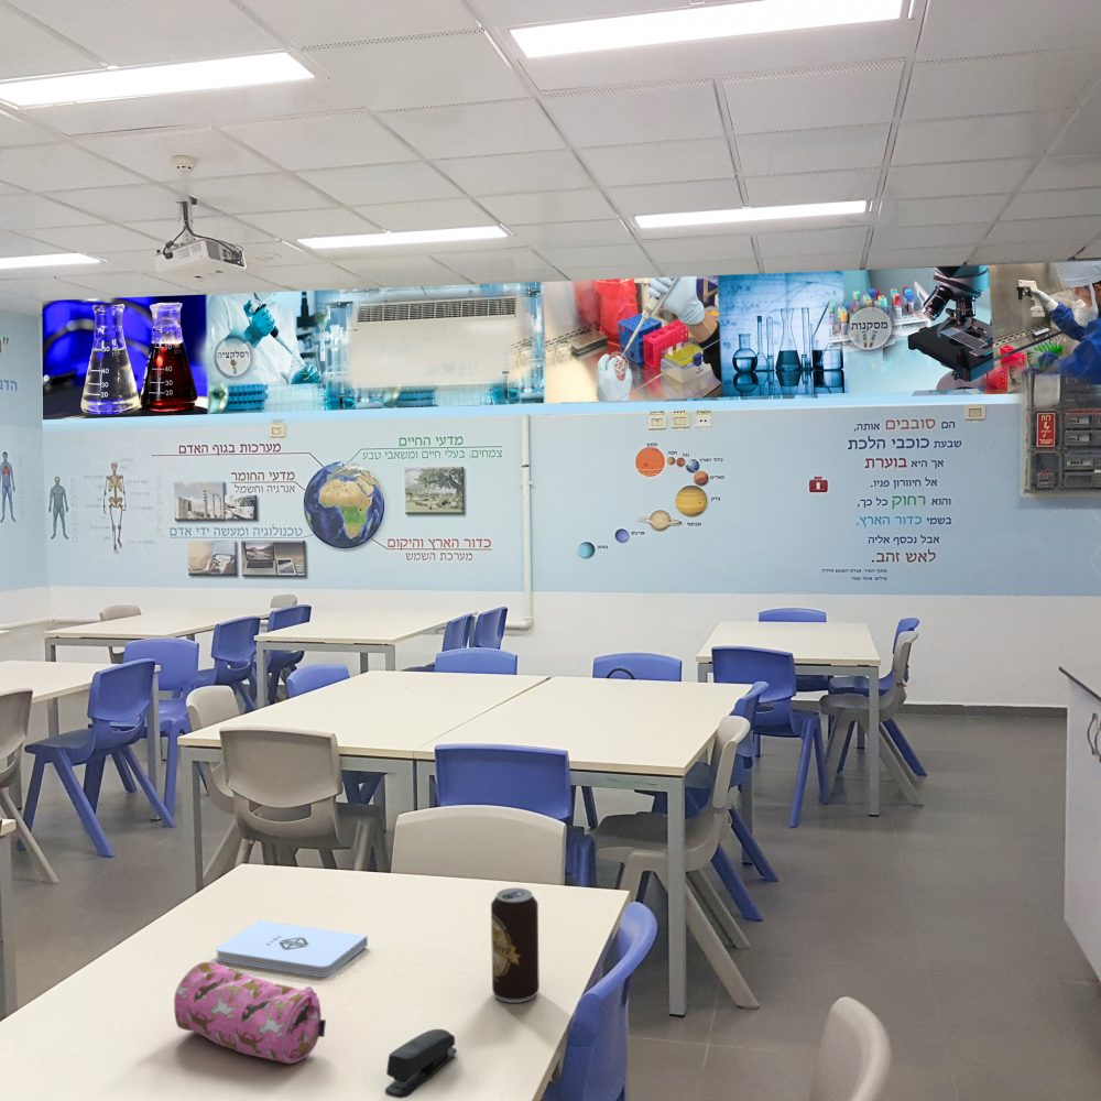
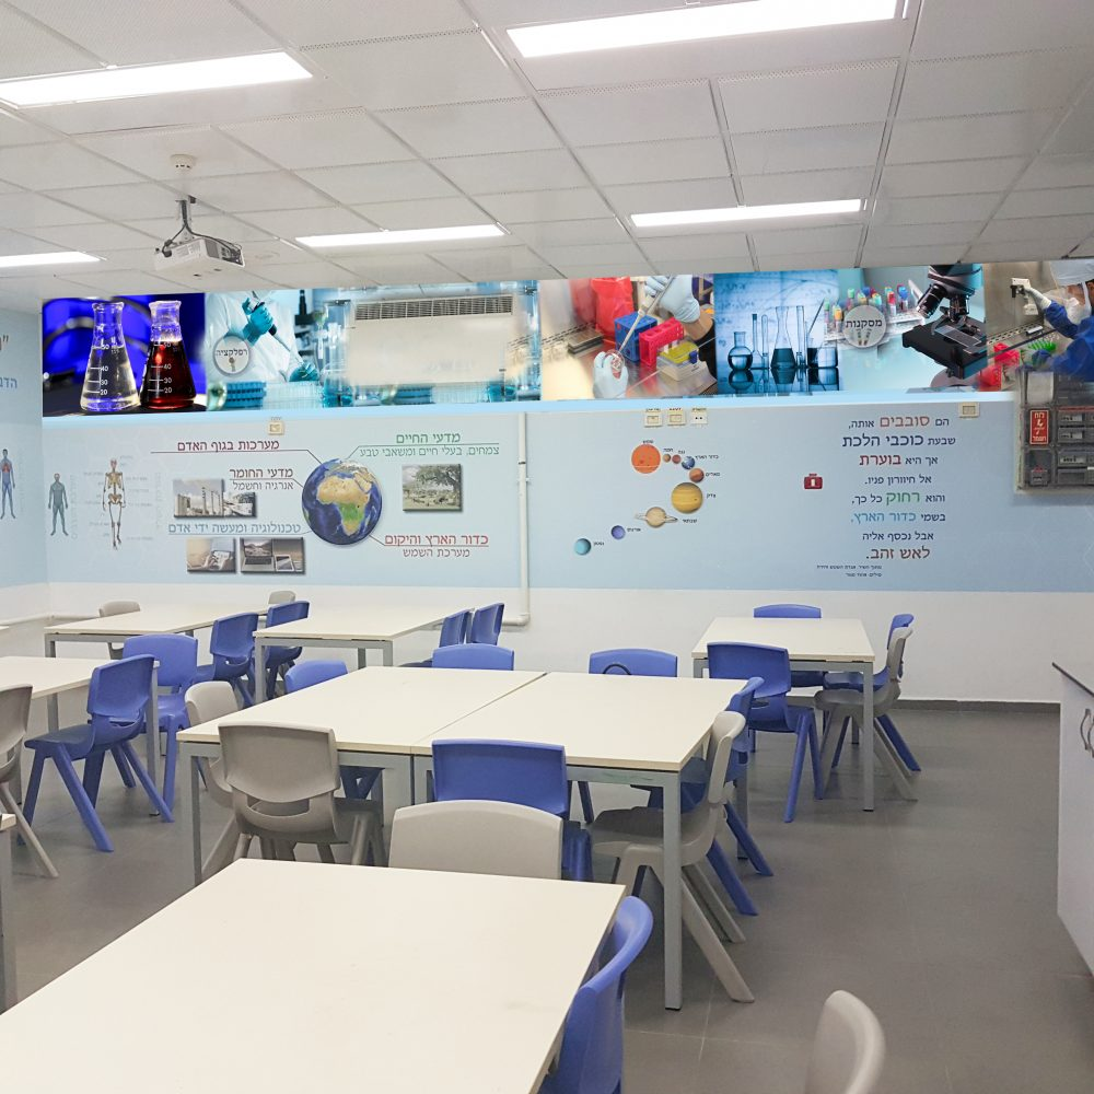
- beverage can (514, 944)
- pencil case (247, 1010)
- notepad (291, 947)
- stapler (422, 1053)
